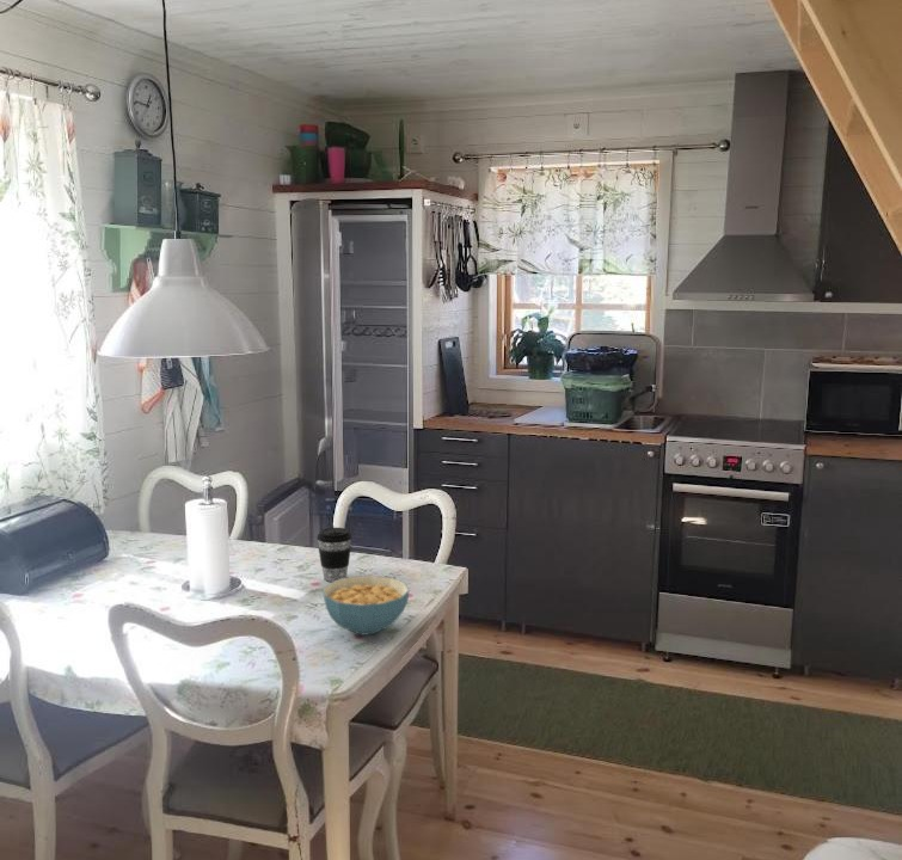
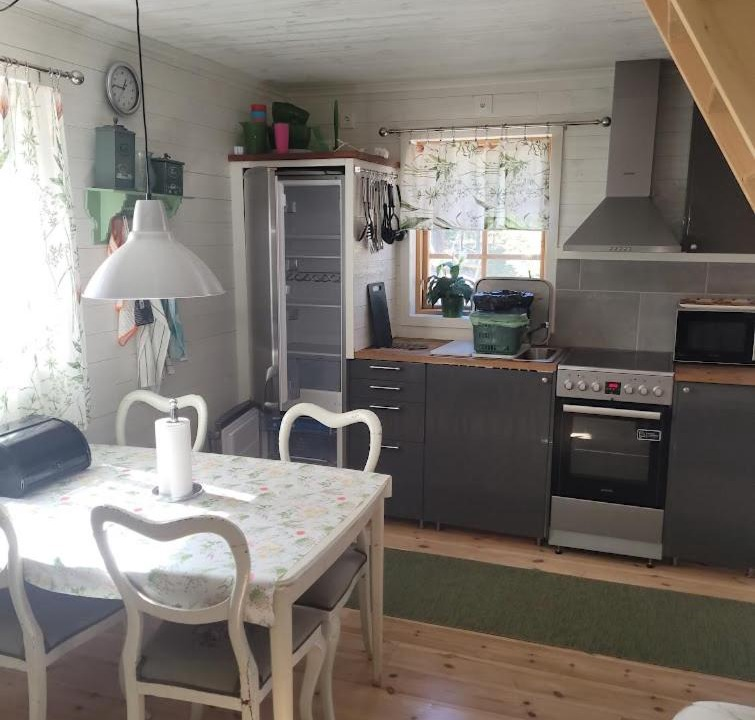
- coffee cup (335, 554)
- cereal bowl (366, 609)
